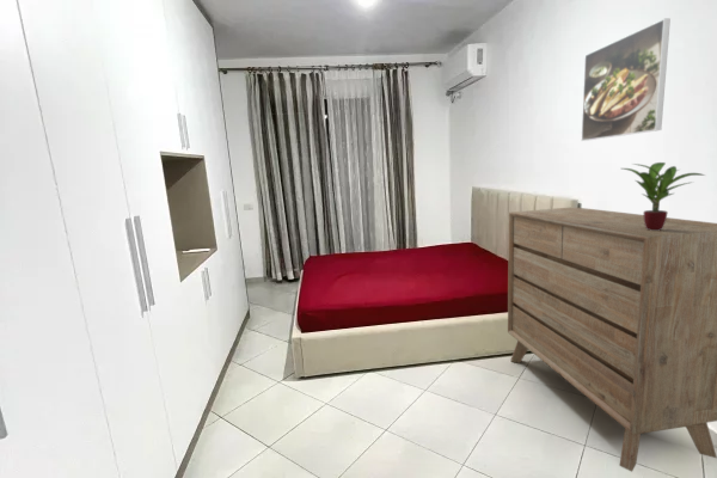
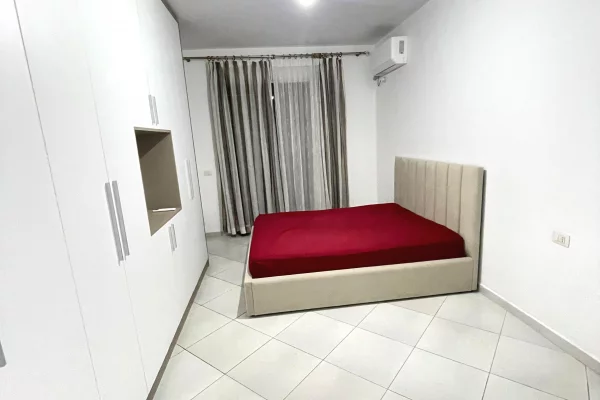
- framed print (619, 88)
- potted plant (658, 195)
- dresser (595, 311)
